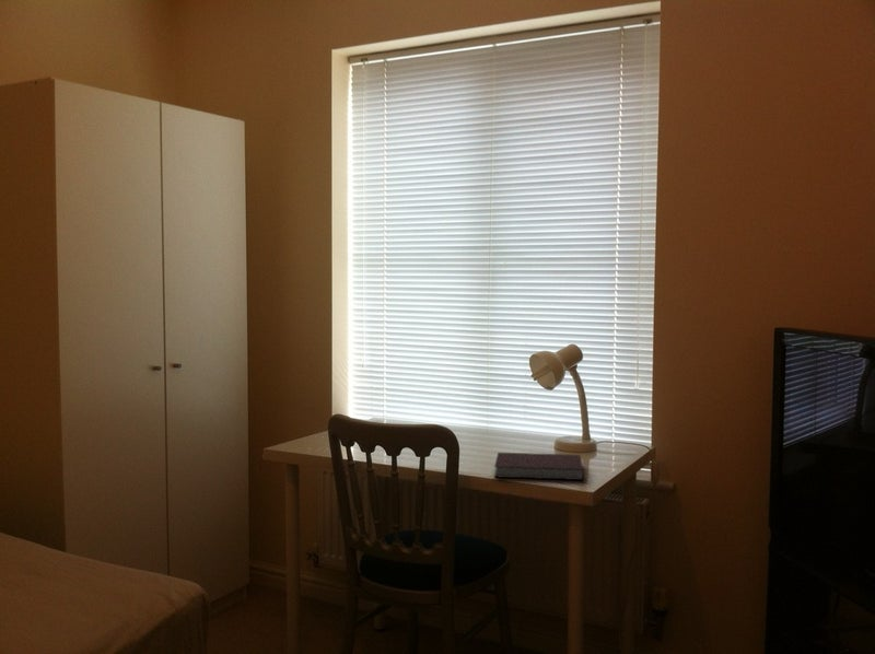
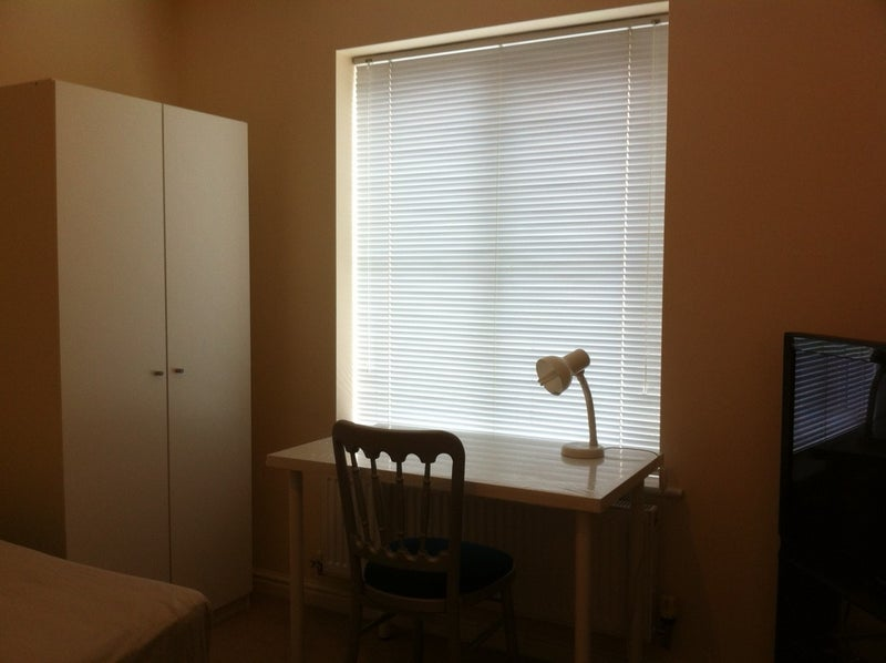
- notebook (538, 465)
